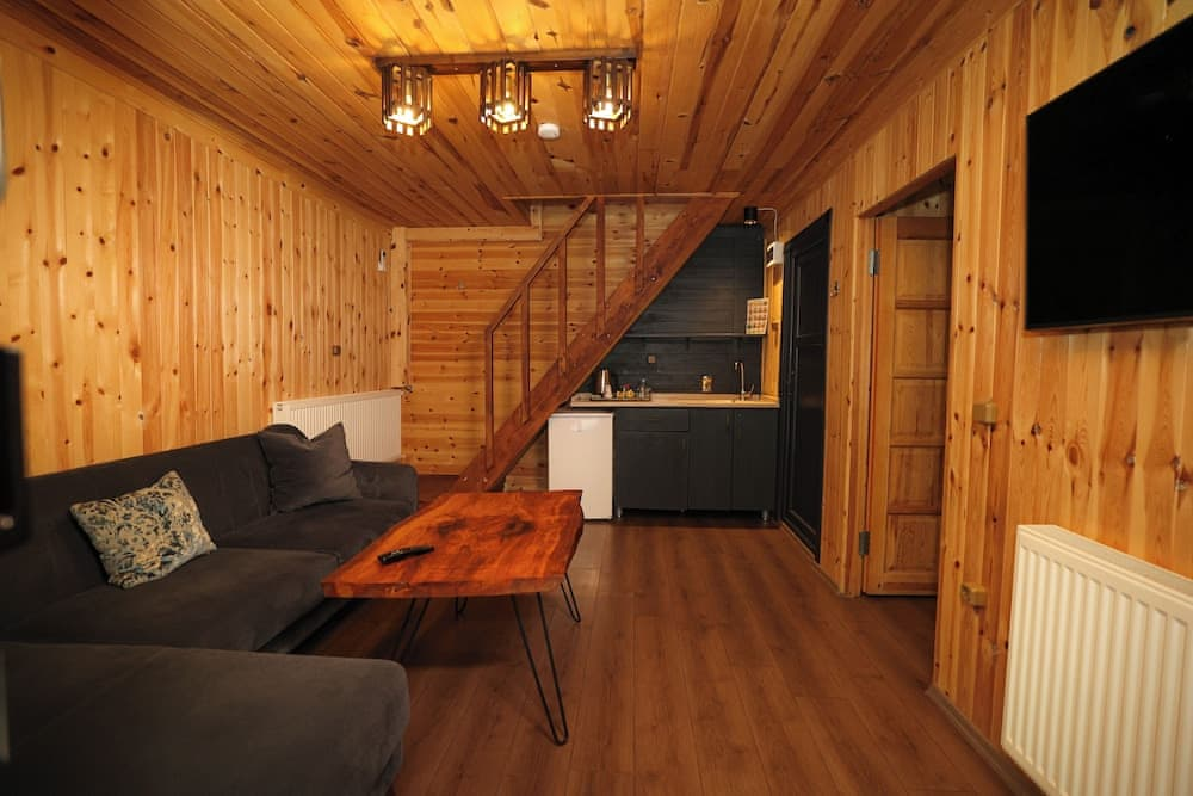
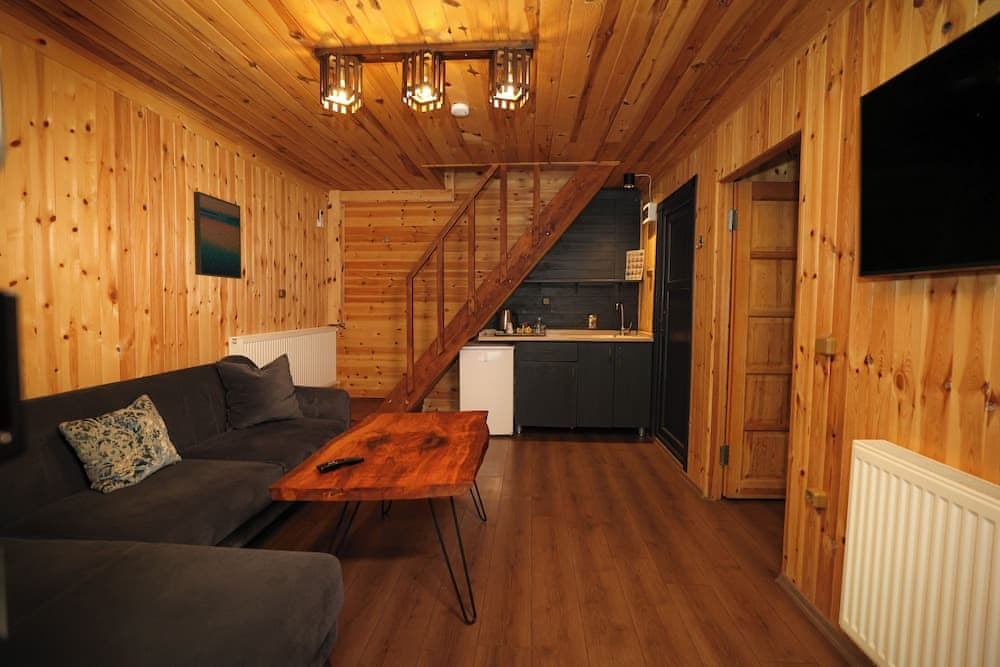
+ wall art (219, 238)
